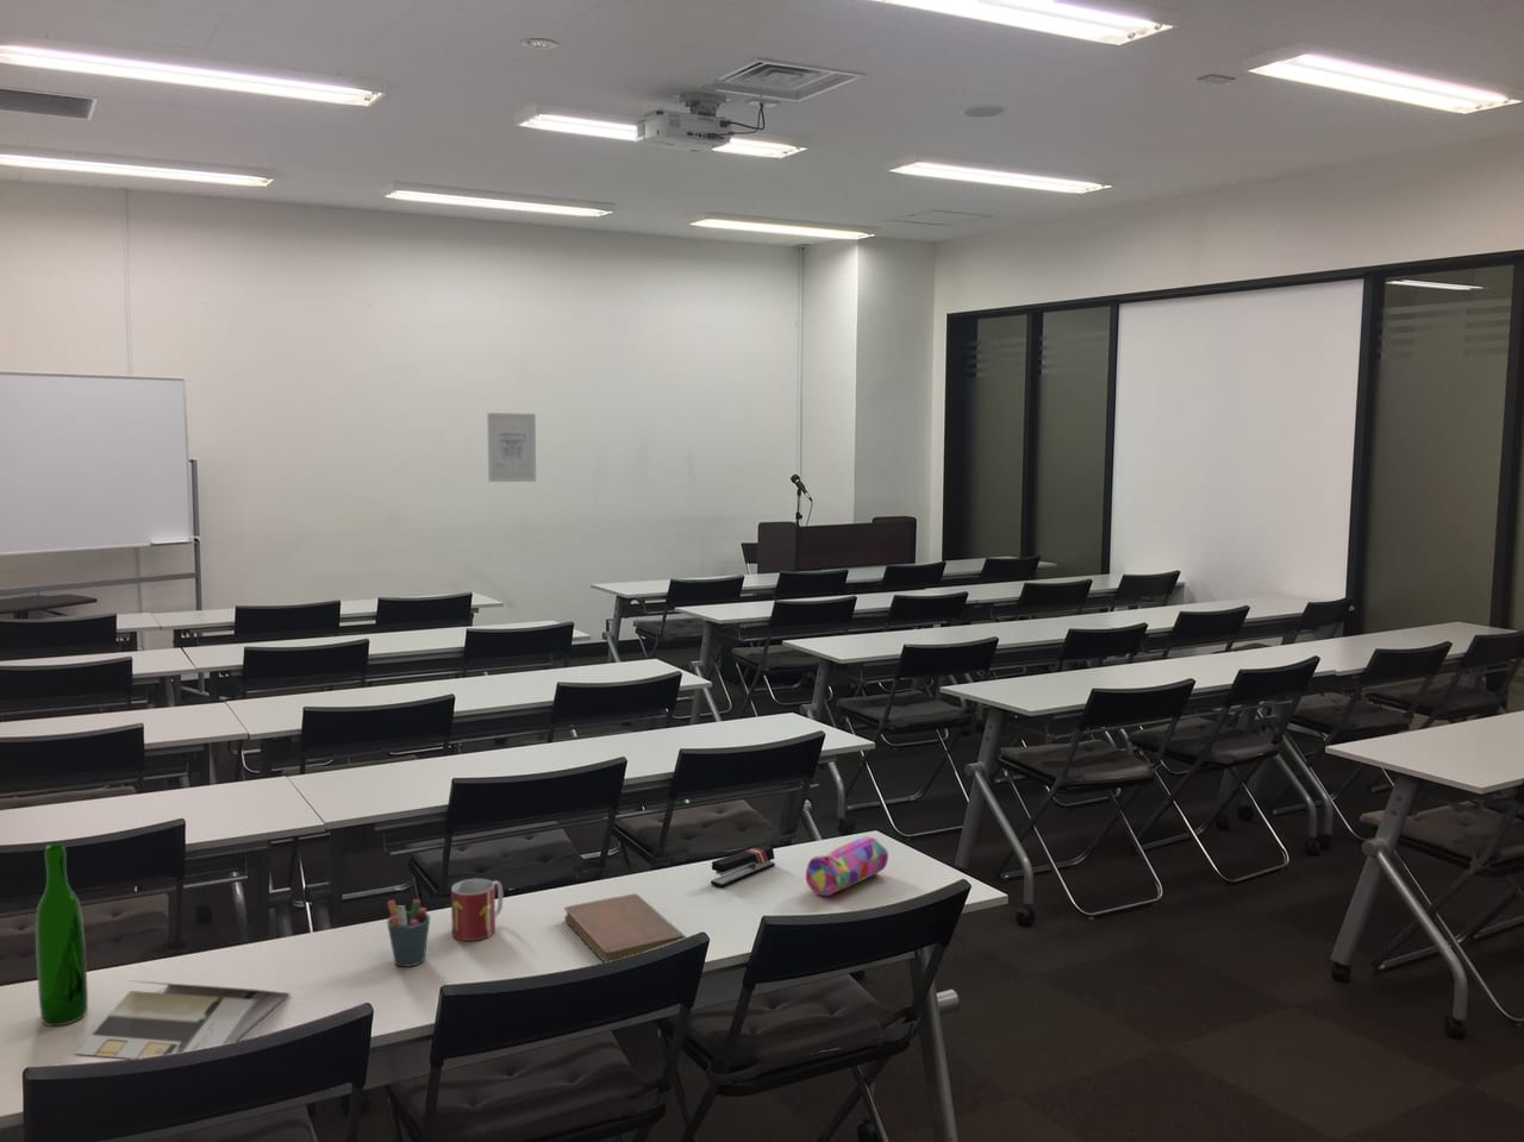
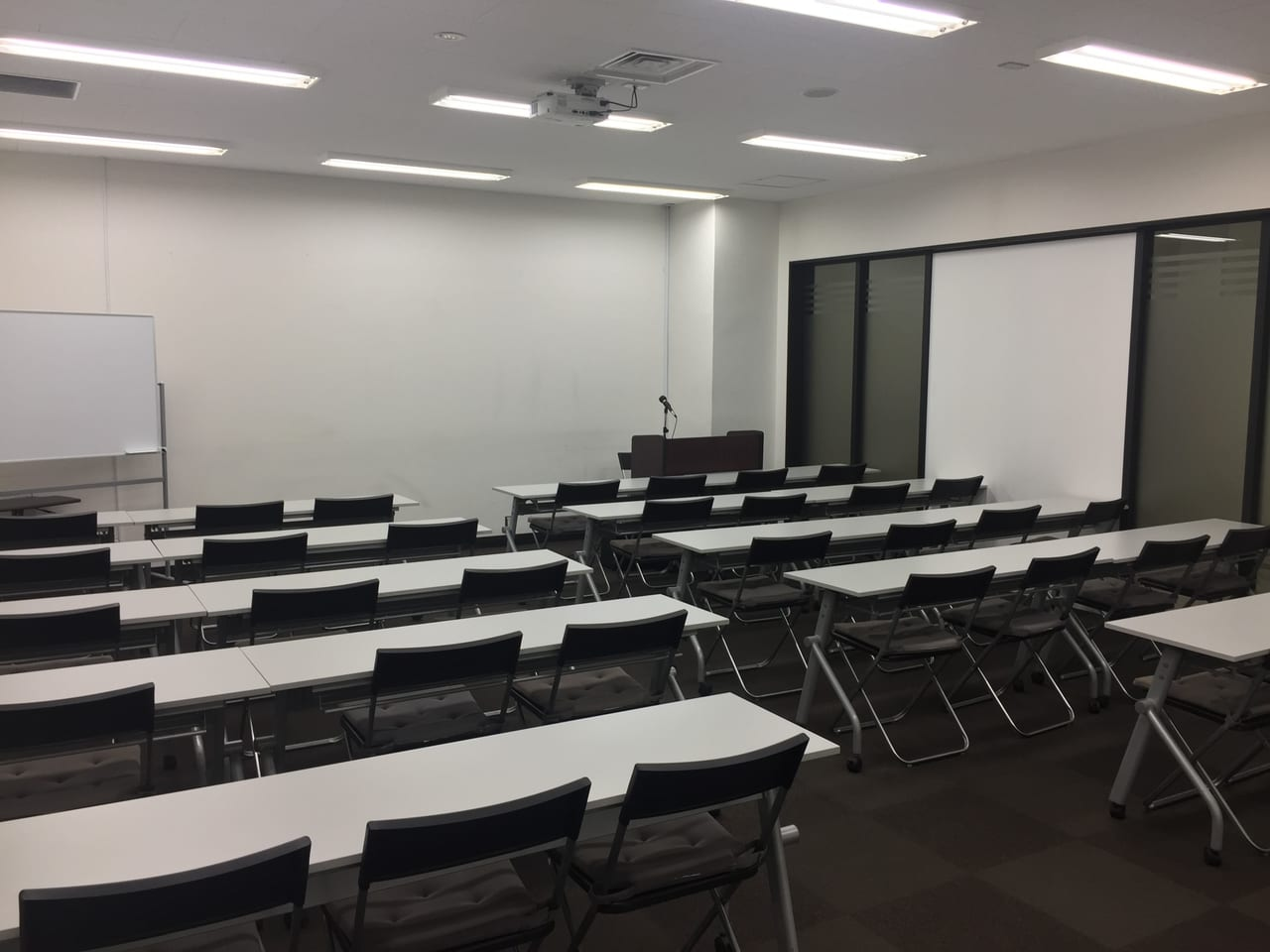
- mug (480, 907)
- pencil case (846, 864)
- wall art (512, 447)
- notebook (623, 927)
- pen holder (407, 928)
- stapler (743, 862)
- wine bottle (60, 931)
- brochure (187, 1004)
